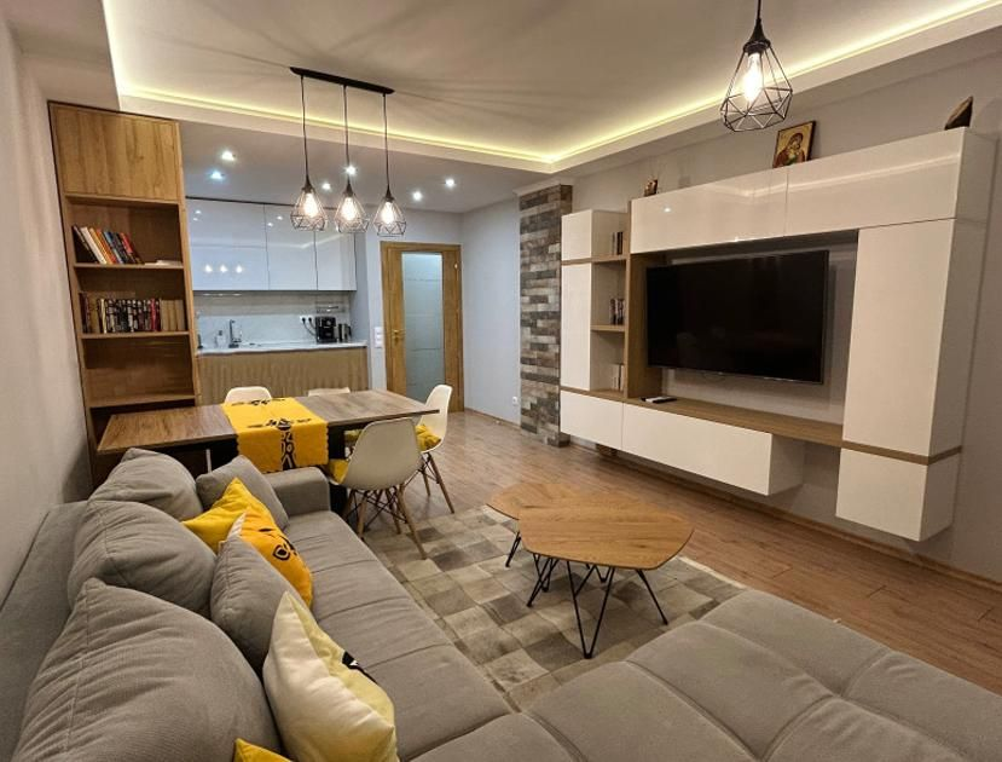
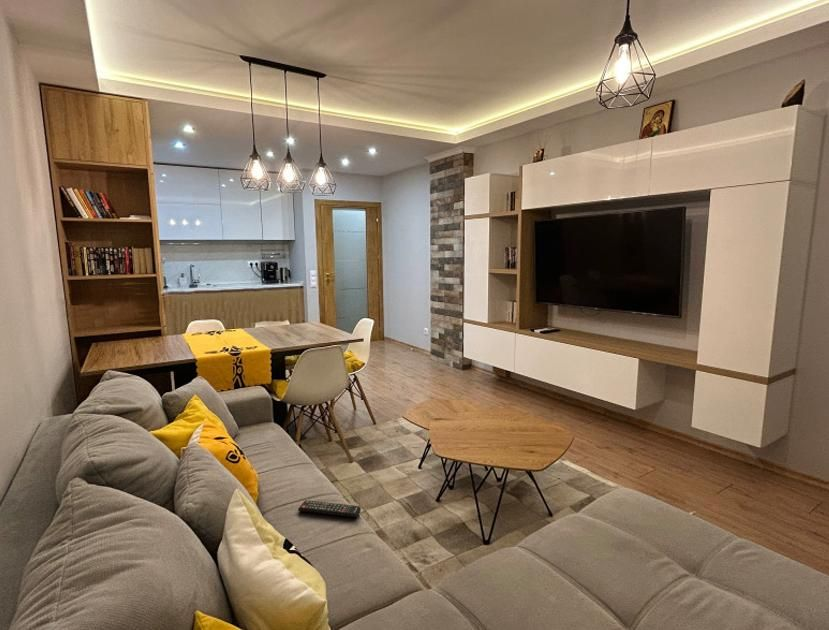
+ remote control (329, 509)
